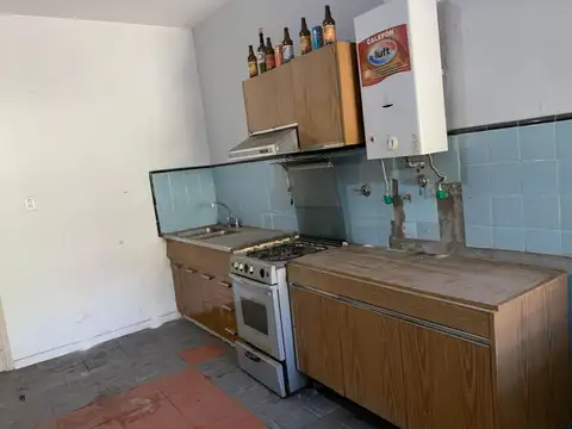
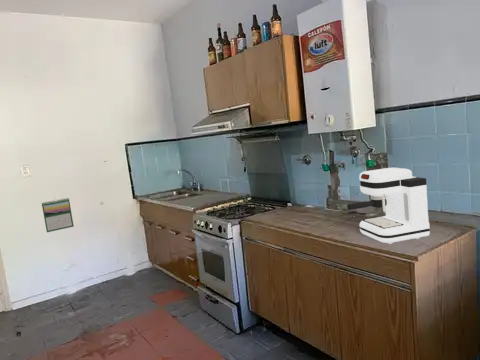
+ coffee maker (389, 204)
+ calendar (57, 214)
